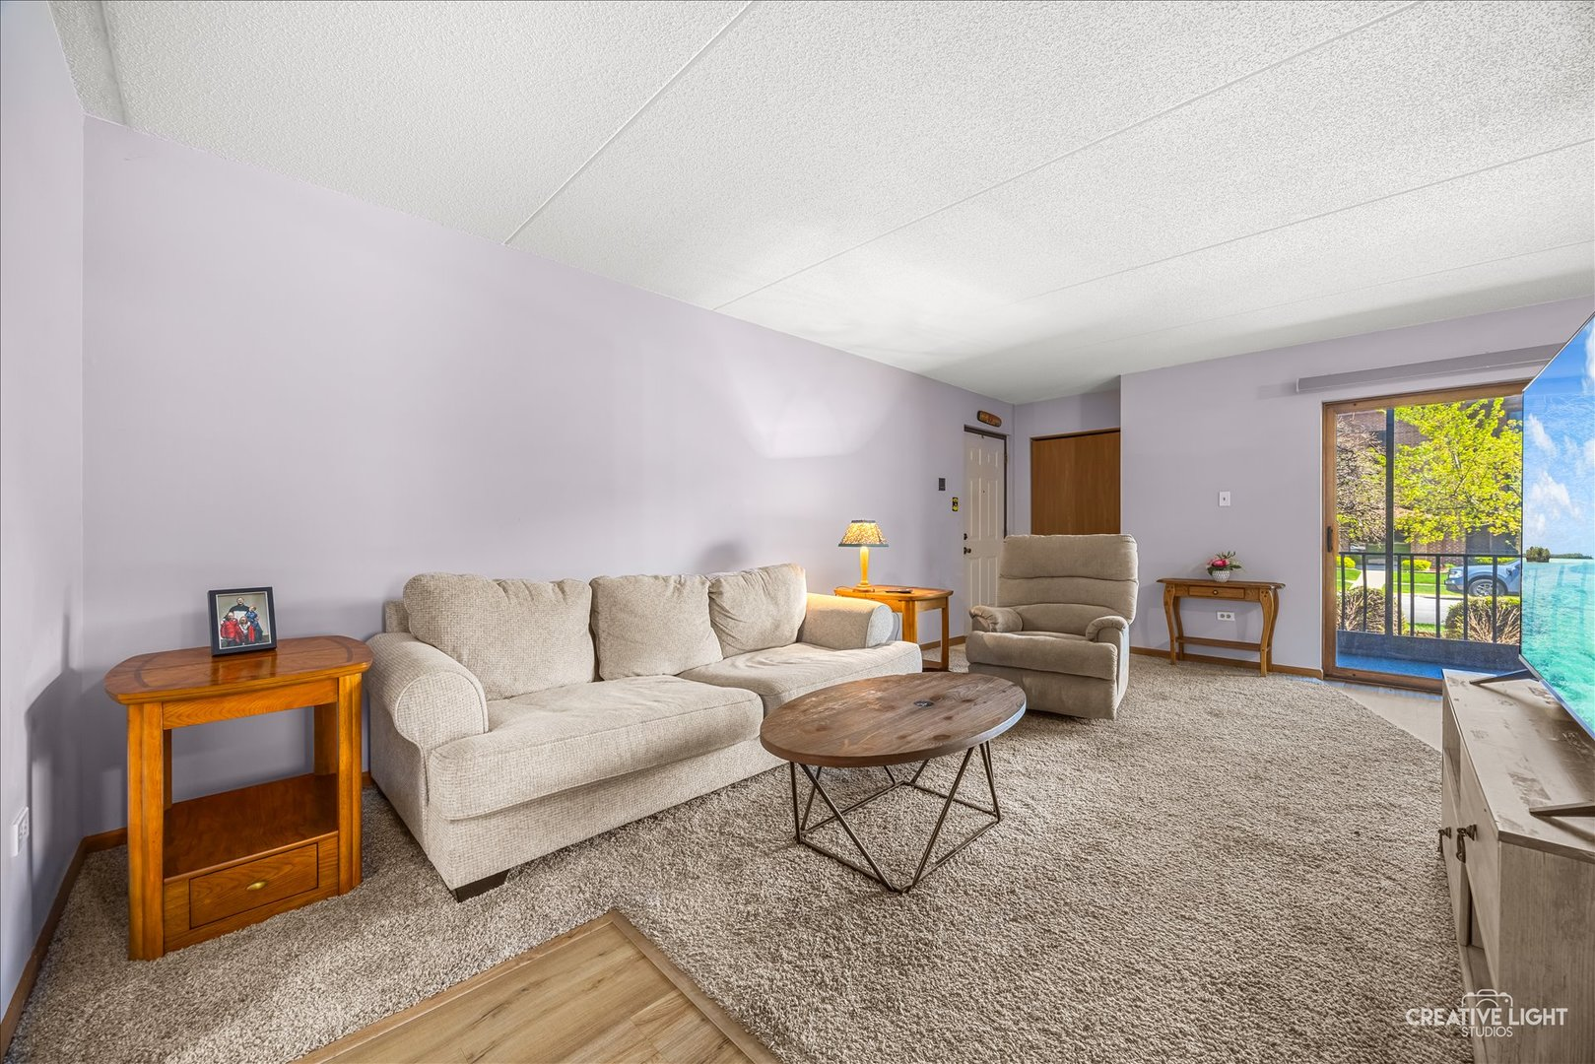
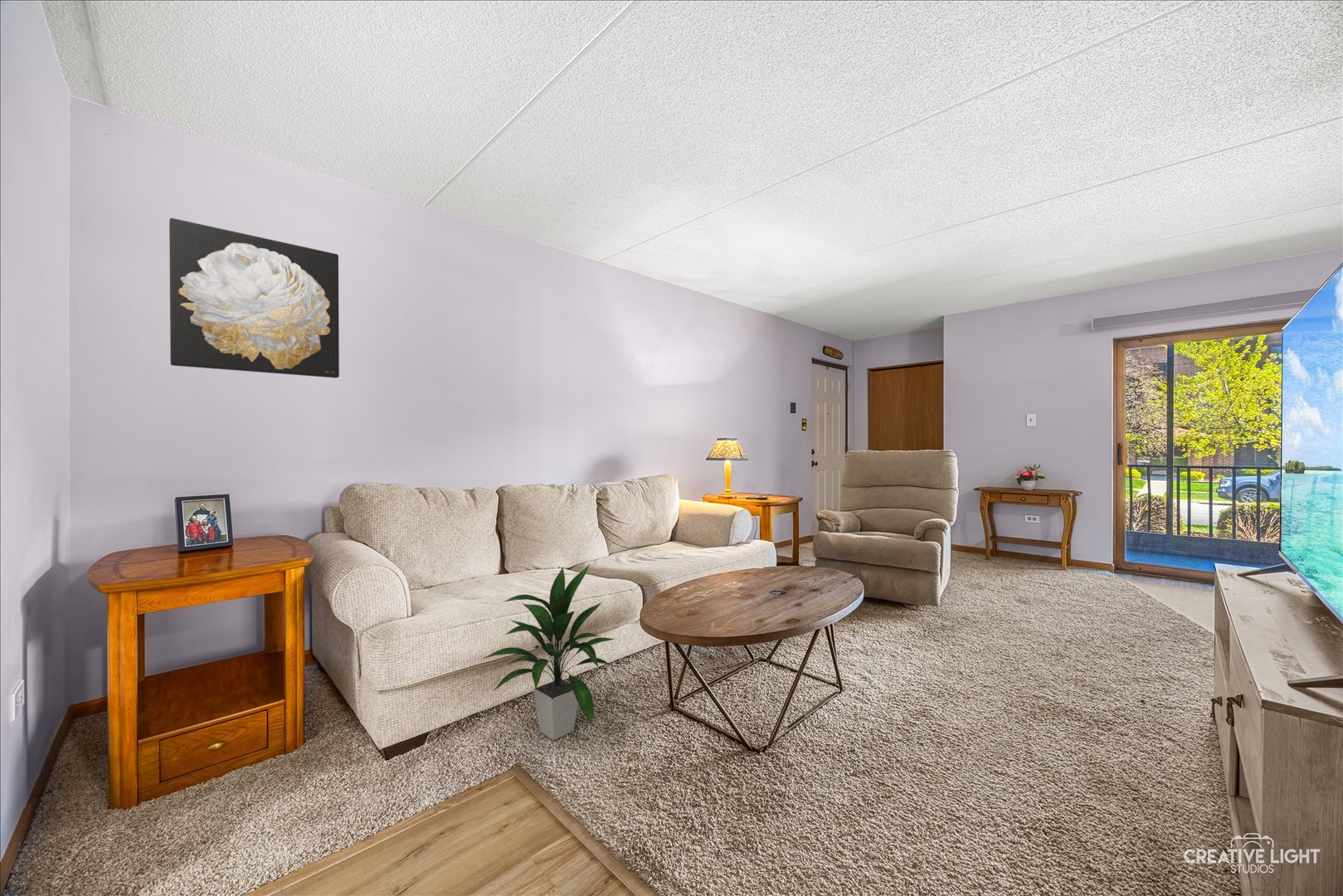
+ indoor plant (557, 652)
+ wall art (261, 305)
